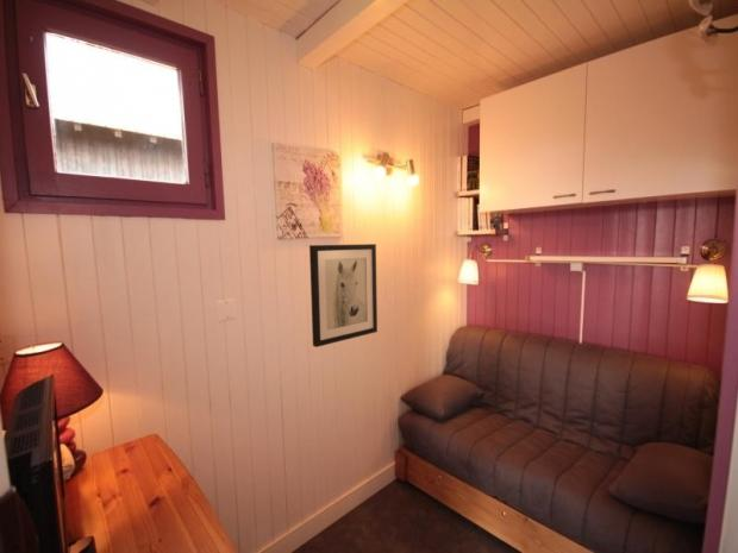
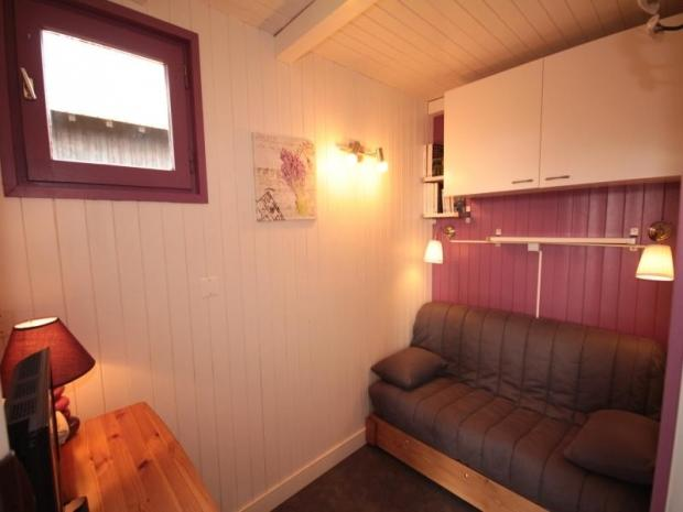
- wall art (345, 291)
